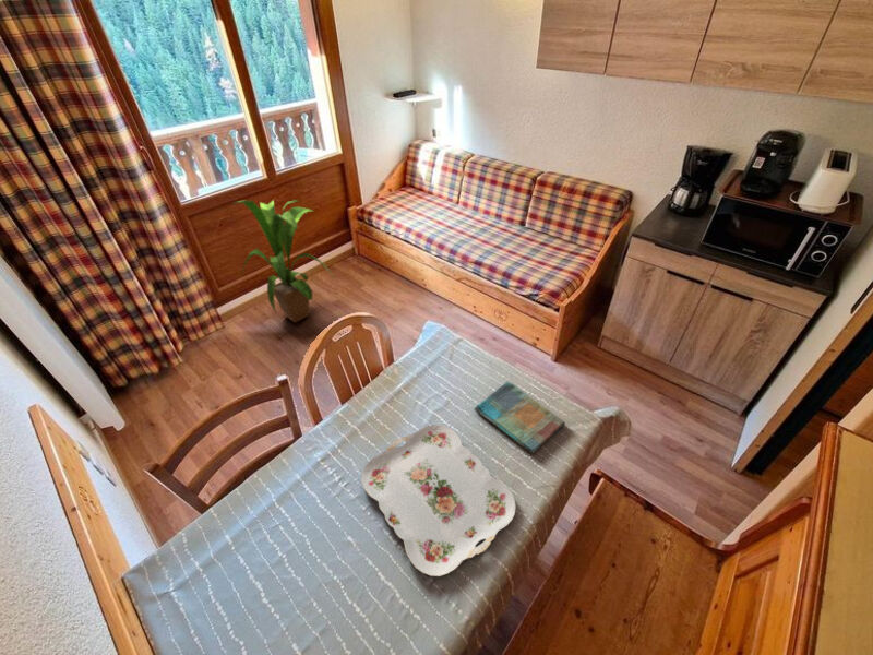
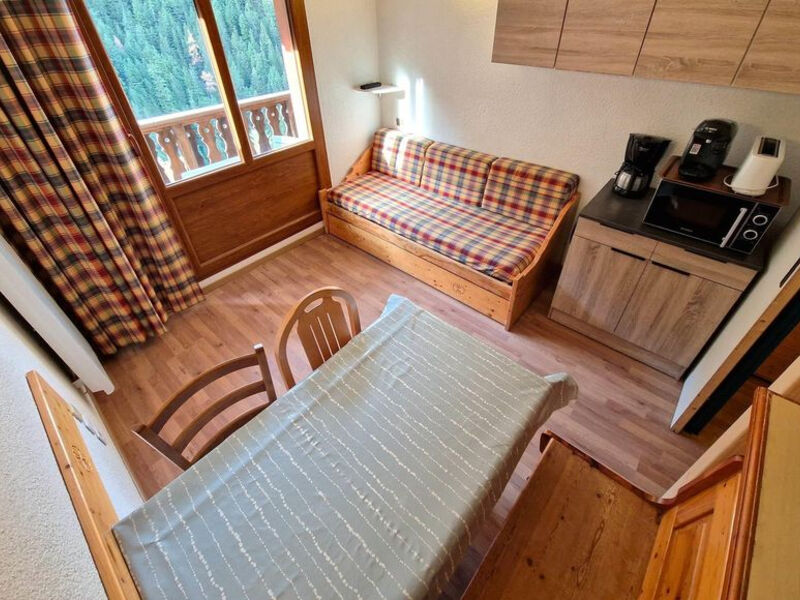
- dish towel (518, 414)
- house plant (289, 254)
- serving tray (435, 489)
